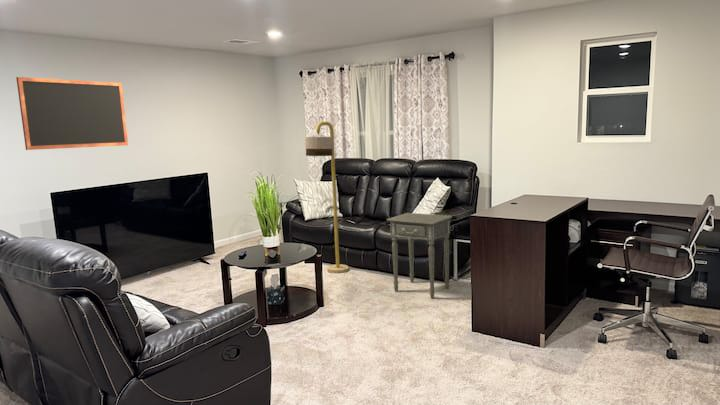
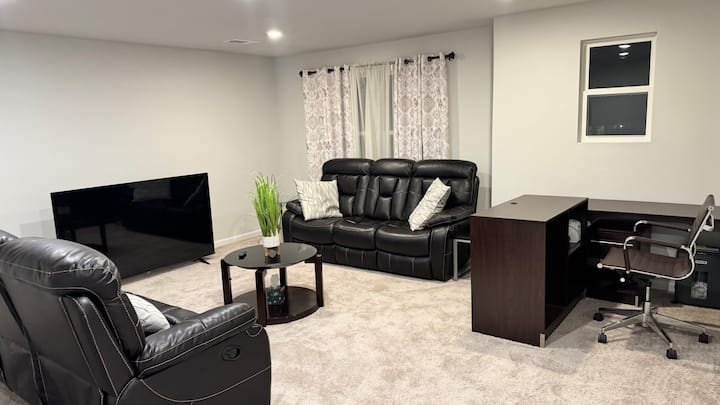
- floor lamp (333, 199)
- chalkboard (77, 114)
- side table (413, 254)
